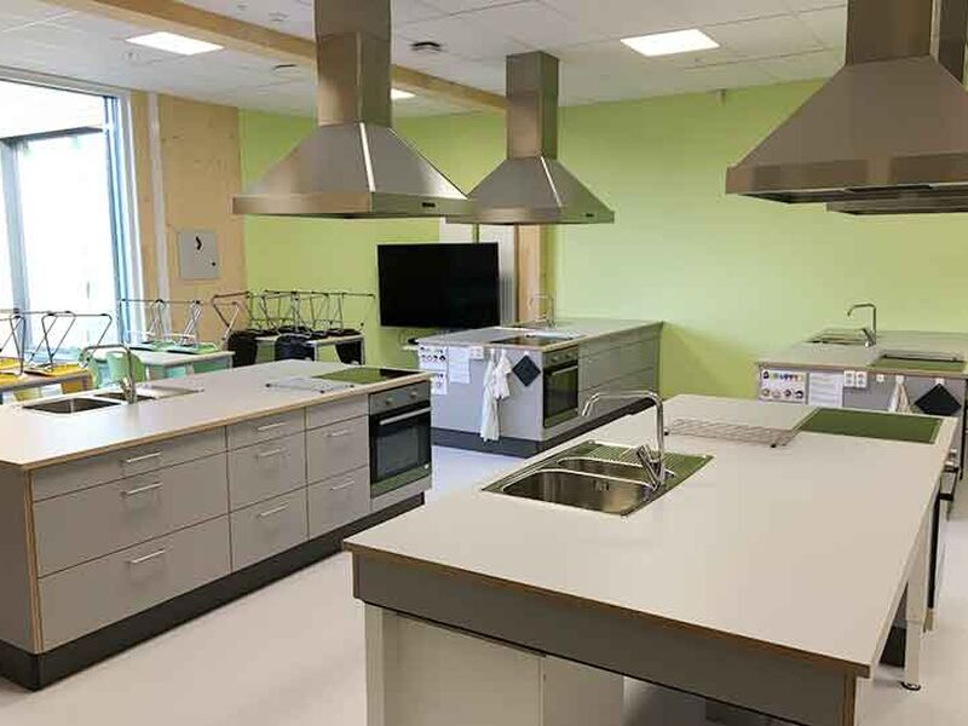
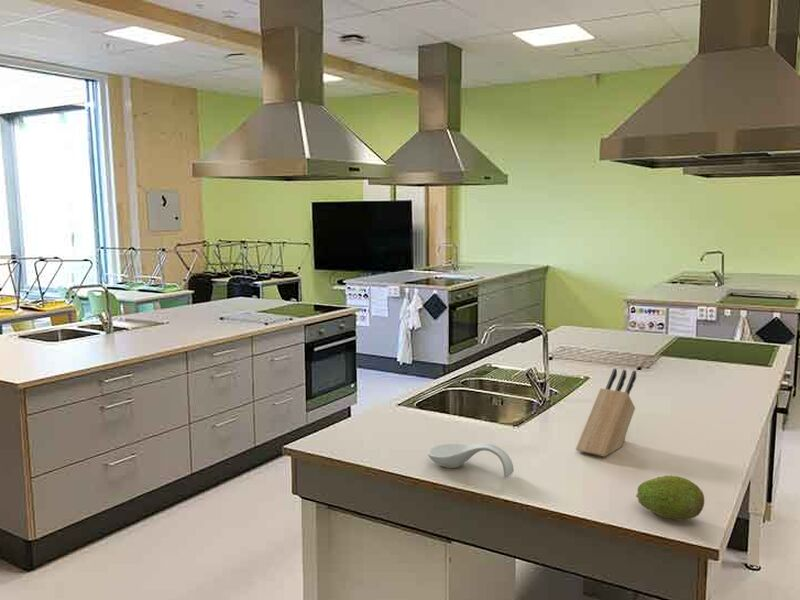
+ spoon rest (469, 454)
+ knife block (609, 409)
+ fruit (668, 495)
